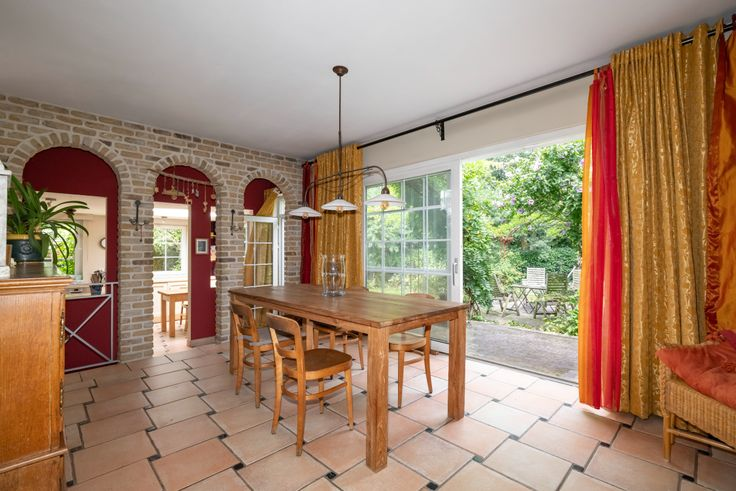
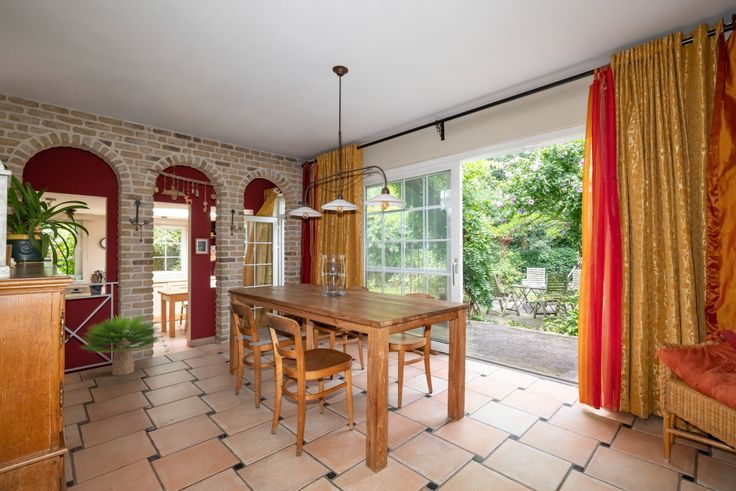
+ potted plant (122, 342)
